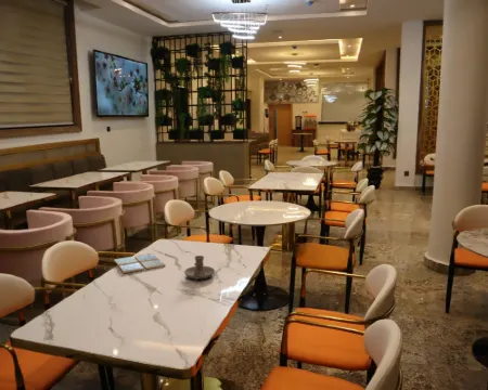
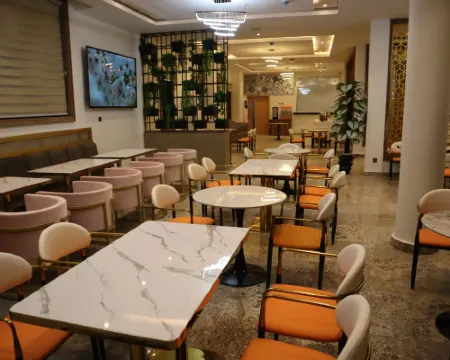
- drink coaster (139, 261)
- candle holder (198, 268)
